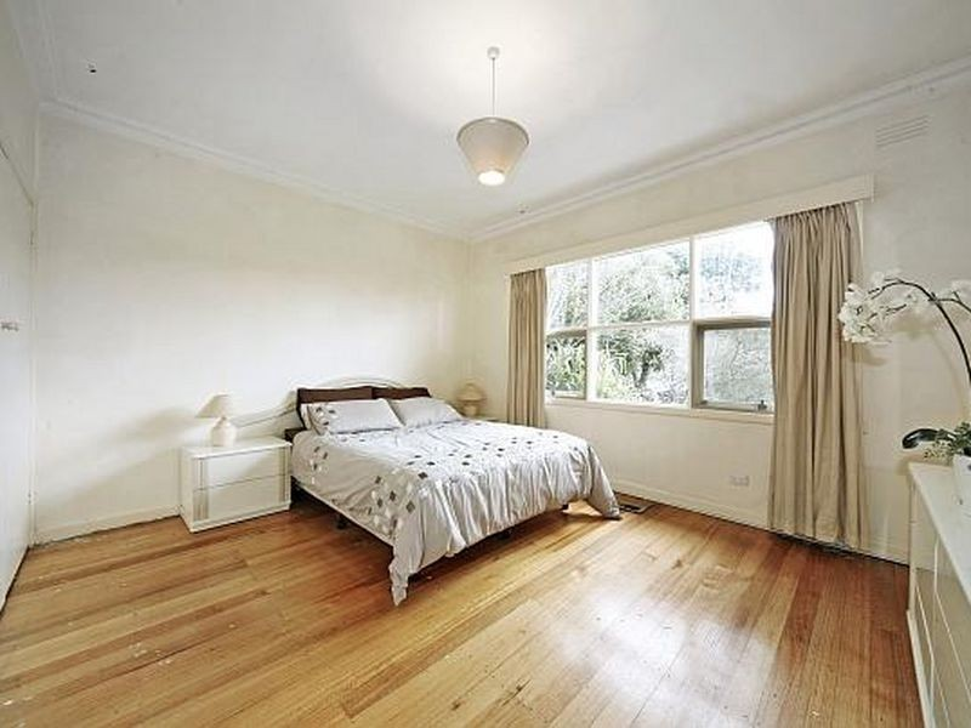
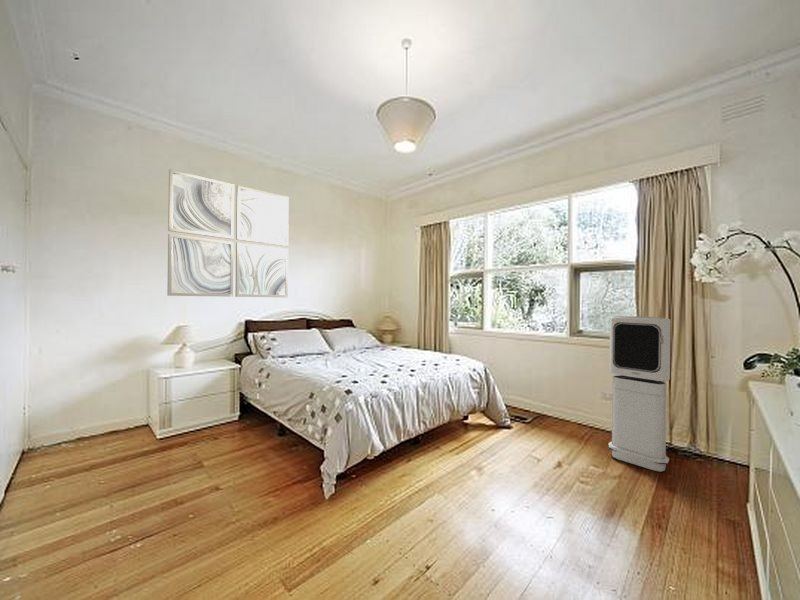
+ air purifier (642, 387)
+ wall art (236, 239)
